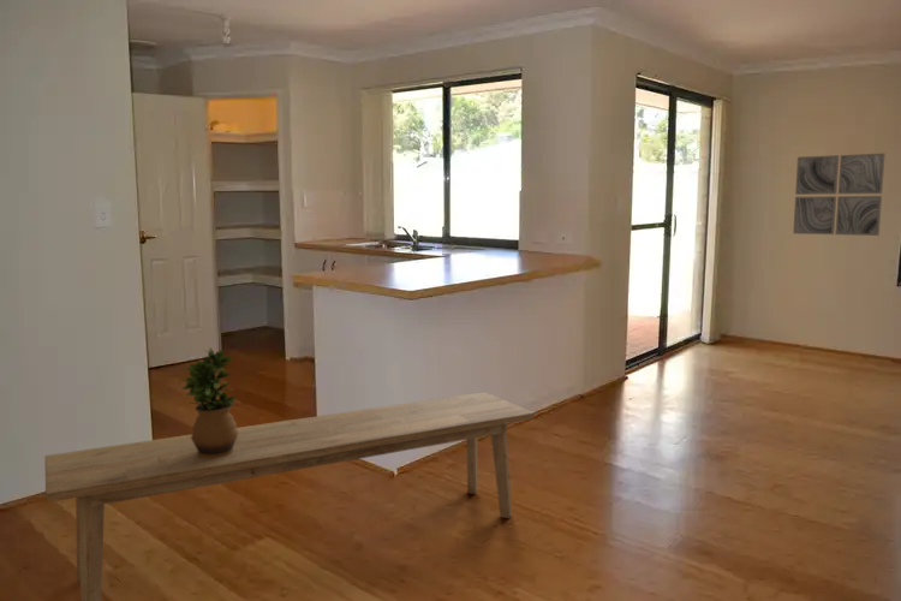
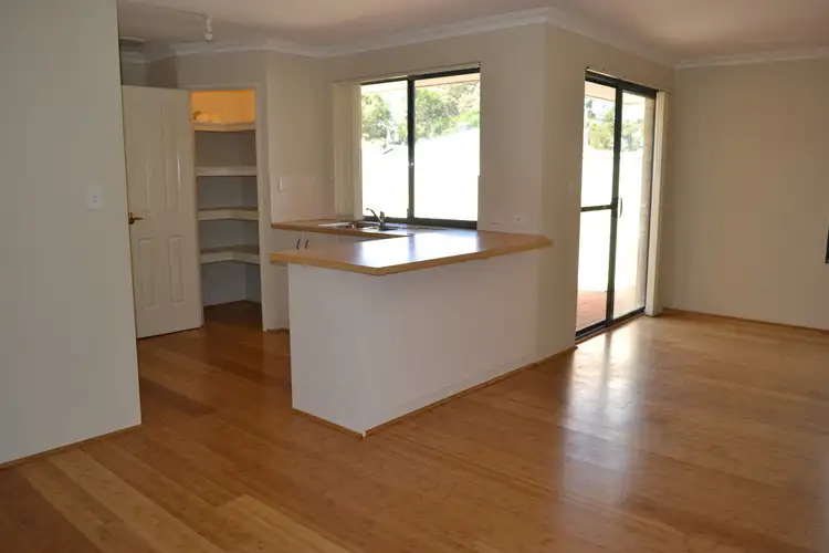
- bench (312, 466)
- potted plant (207, 400)
- wall art (837, 196)
